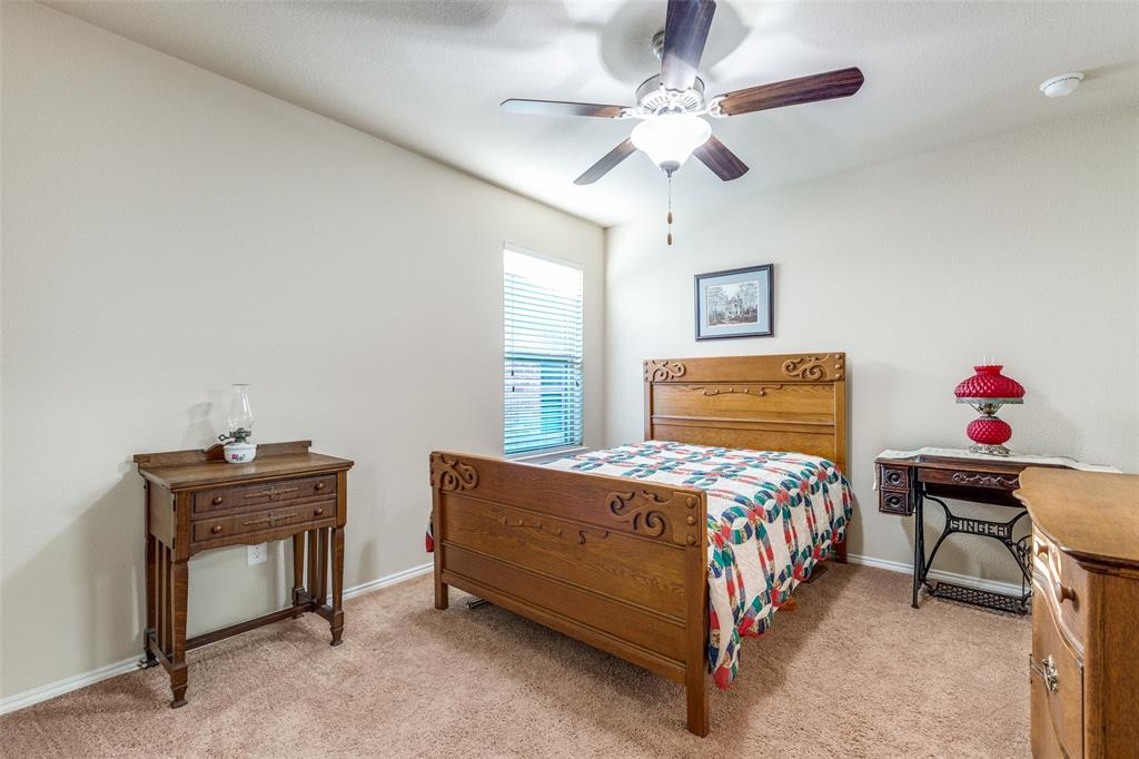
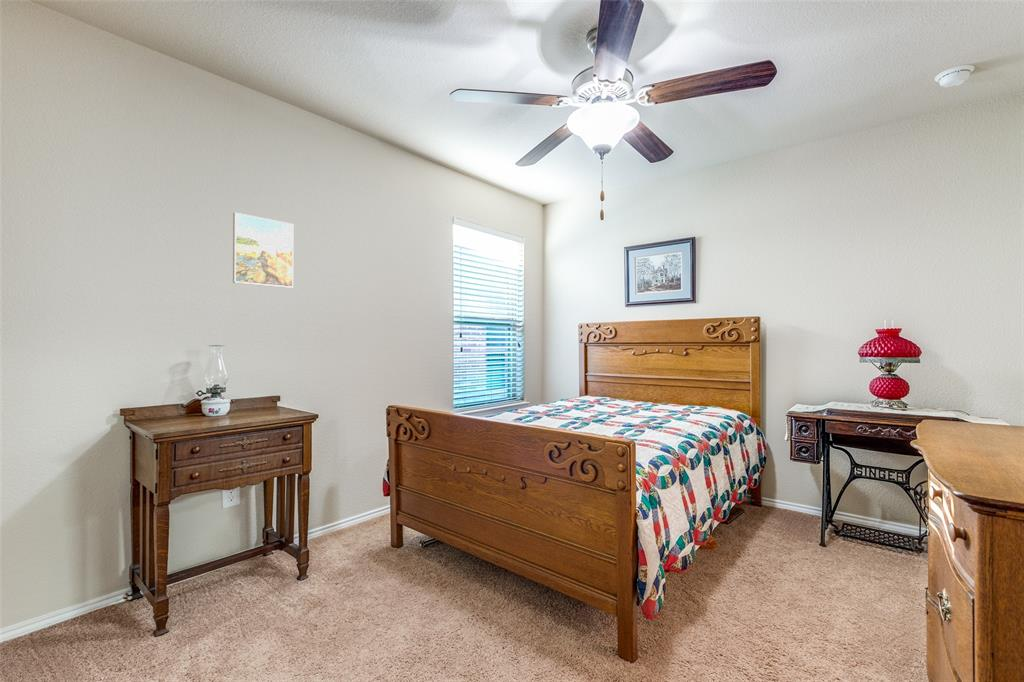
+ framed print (264, 252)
